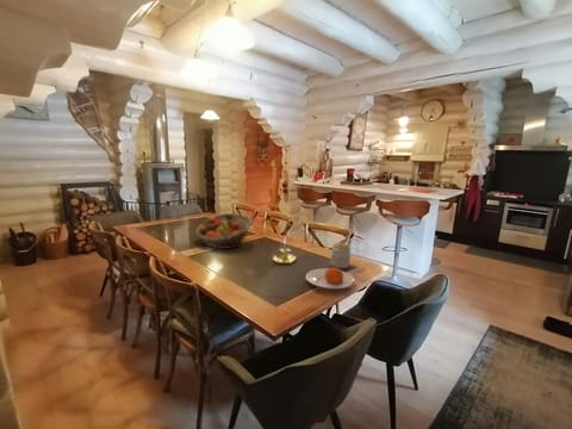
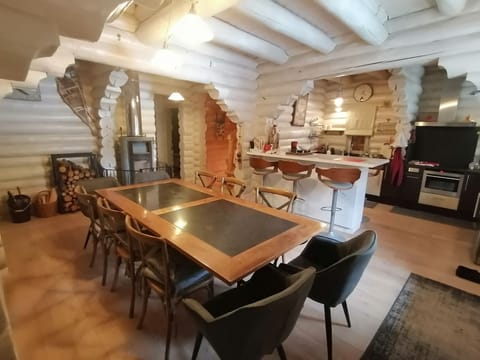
- plate (329, 275)
- fruit basket (224, 230)
- jar (341, 253)
- candle holder (282, 249)
